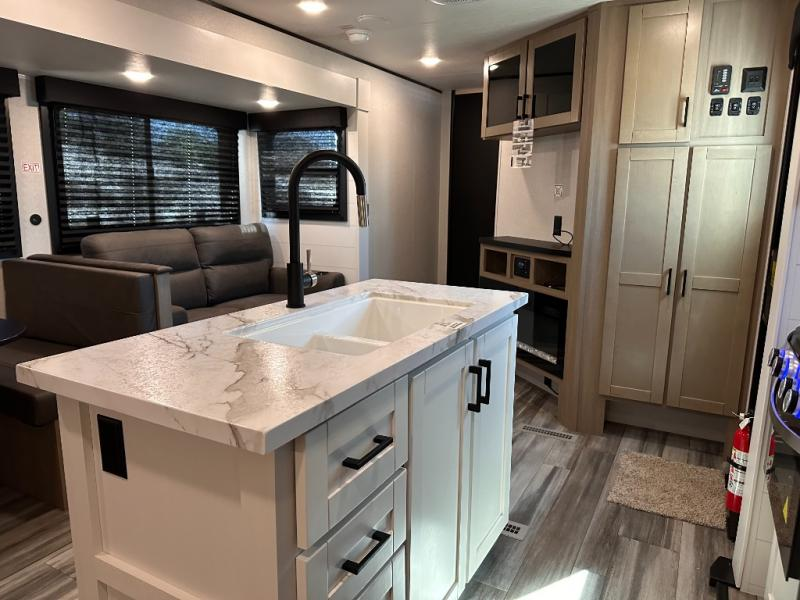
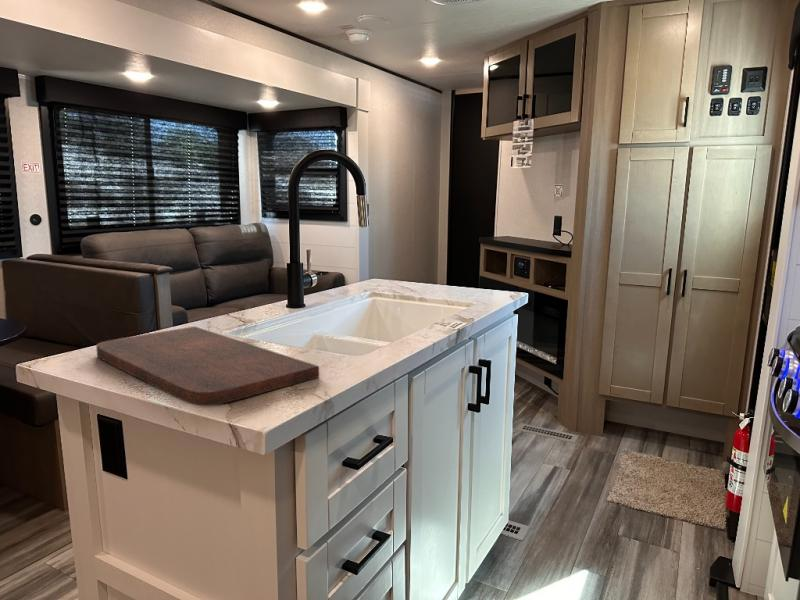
+ cutting board (197, 359)
